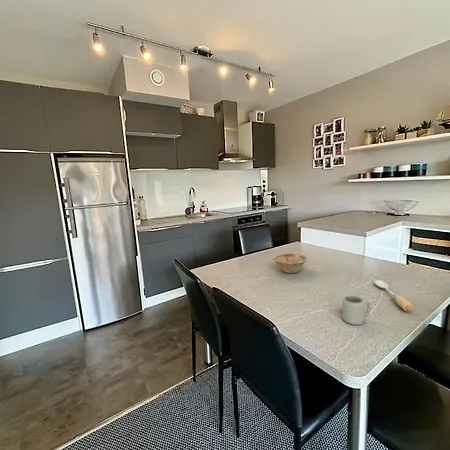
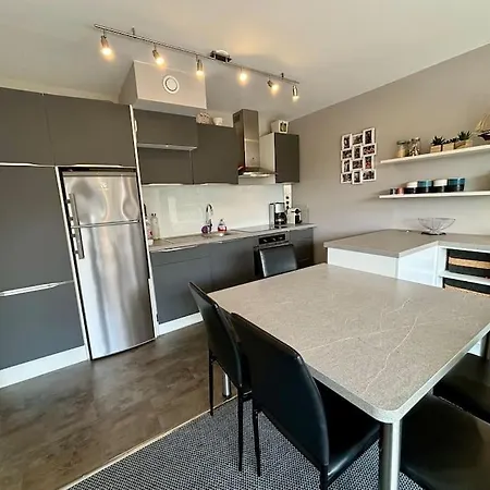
- cup (356, 309)
- dish (290, 264)
- spoon (391, 292)
